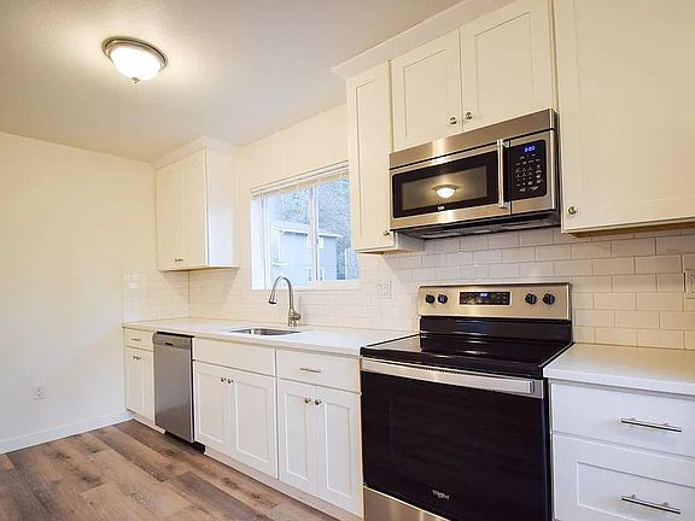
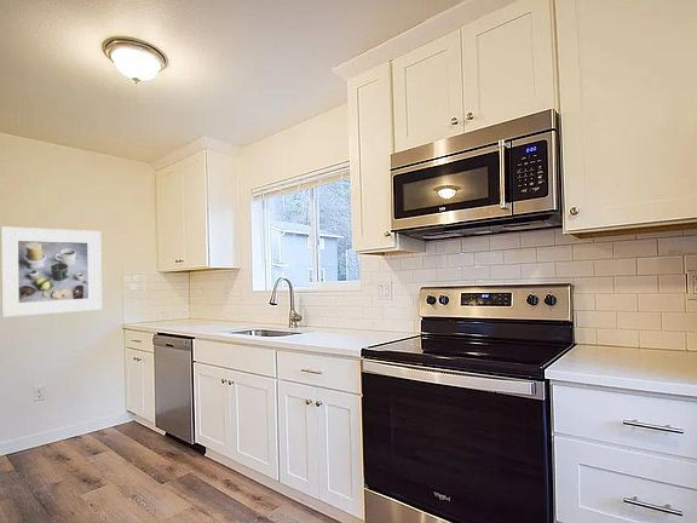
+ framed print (54, 270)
